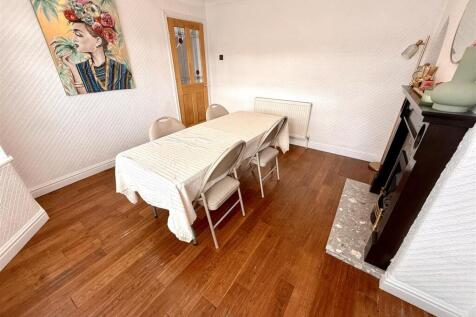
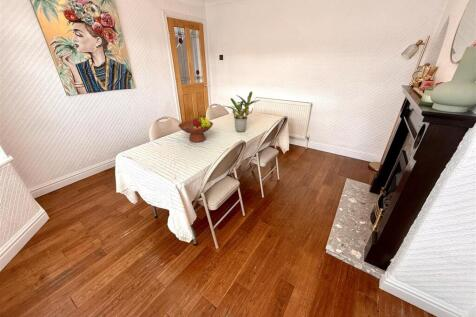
+ potted plant (243, 112)
+ fruit bowl (196, 129)
